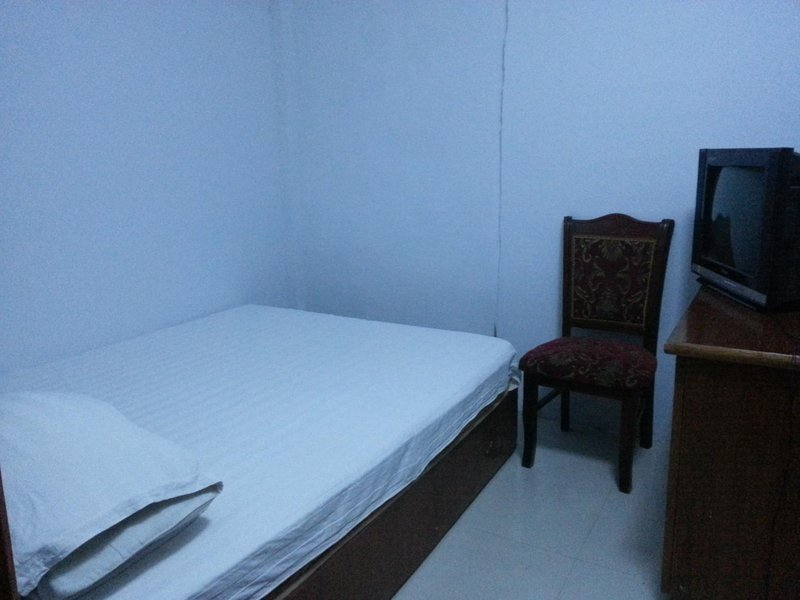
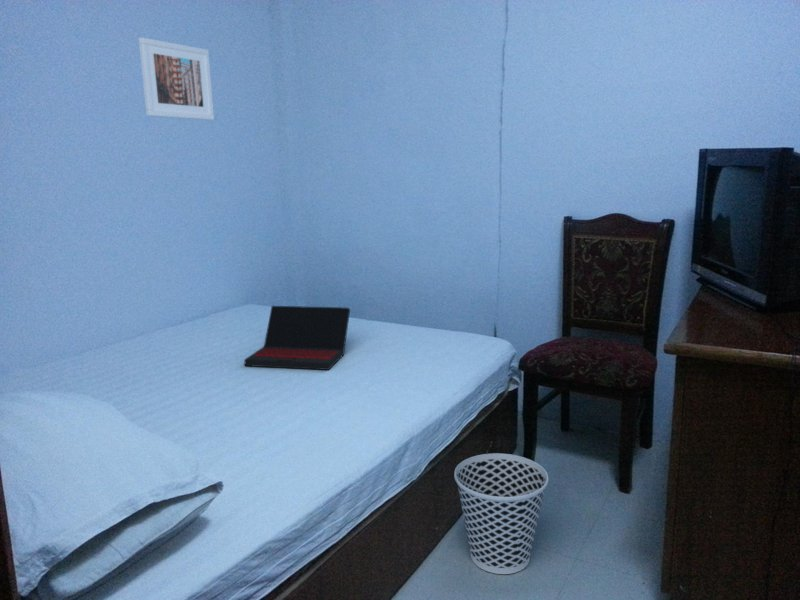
+ laptop (299, 335)
+ wastebasket (500, 515)
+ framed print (178, 81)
